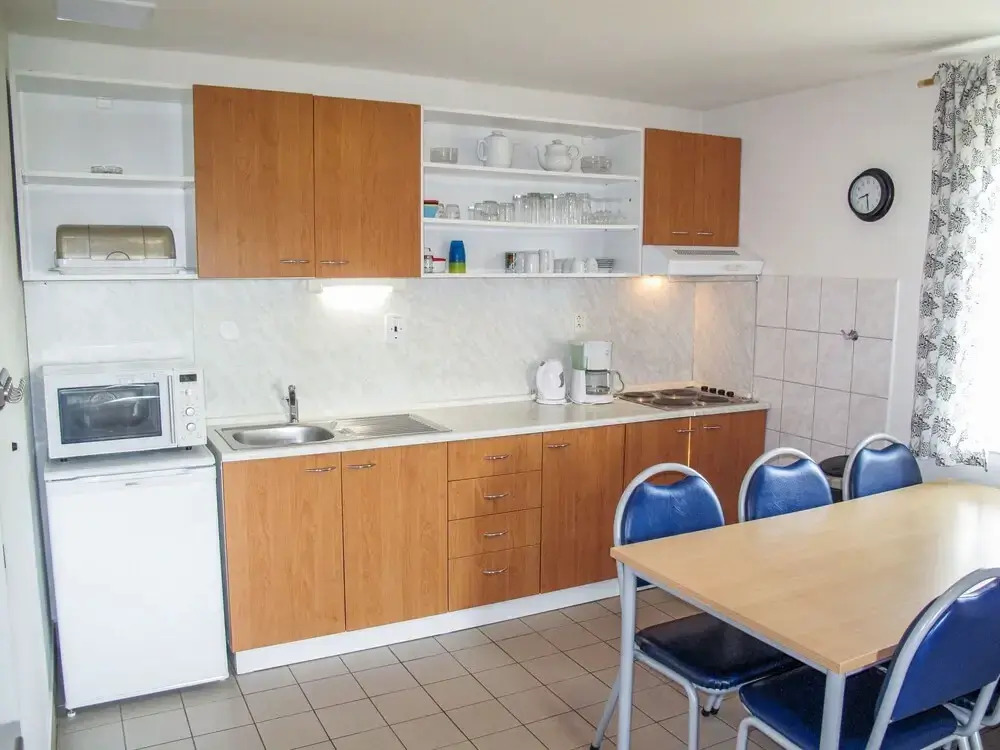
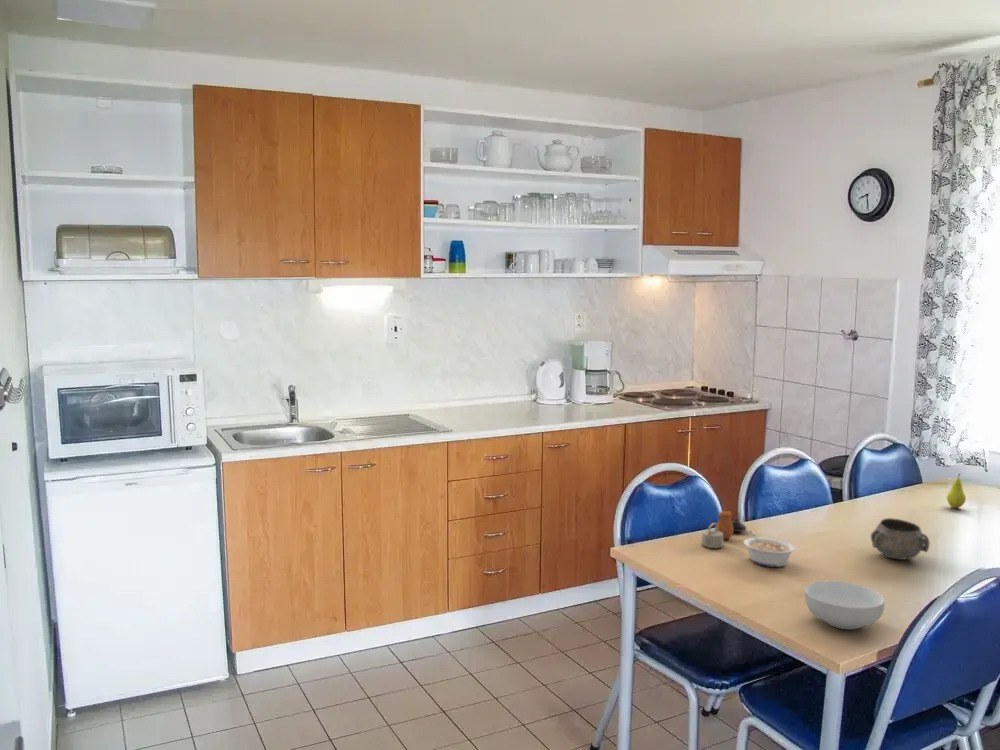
+ decorative bowl (894, 539)
+ teapot (724, 523)
+ fruit (956, 490)
+ legume (766, 550)
+ cereal bowl (843, 607)
